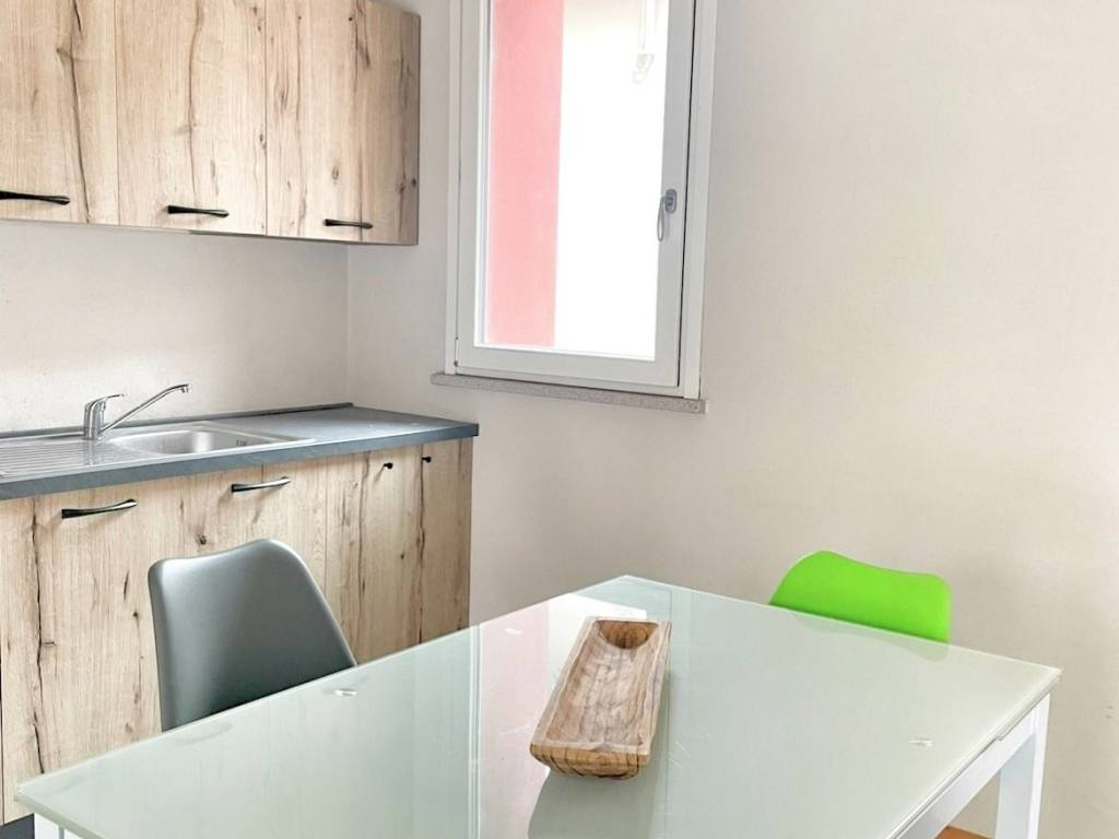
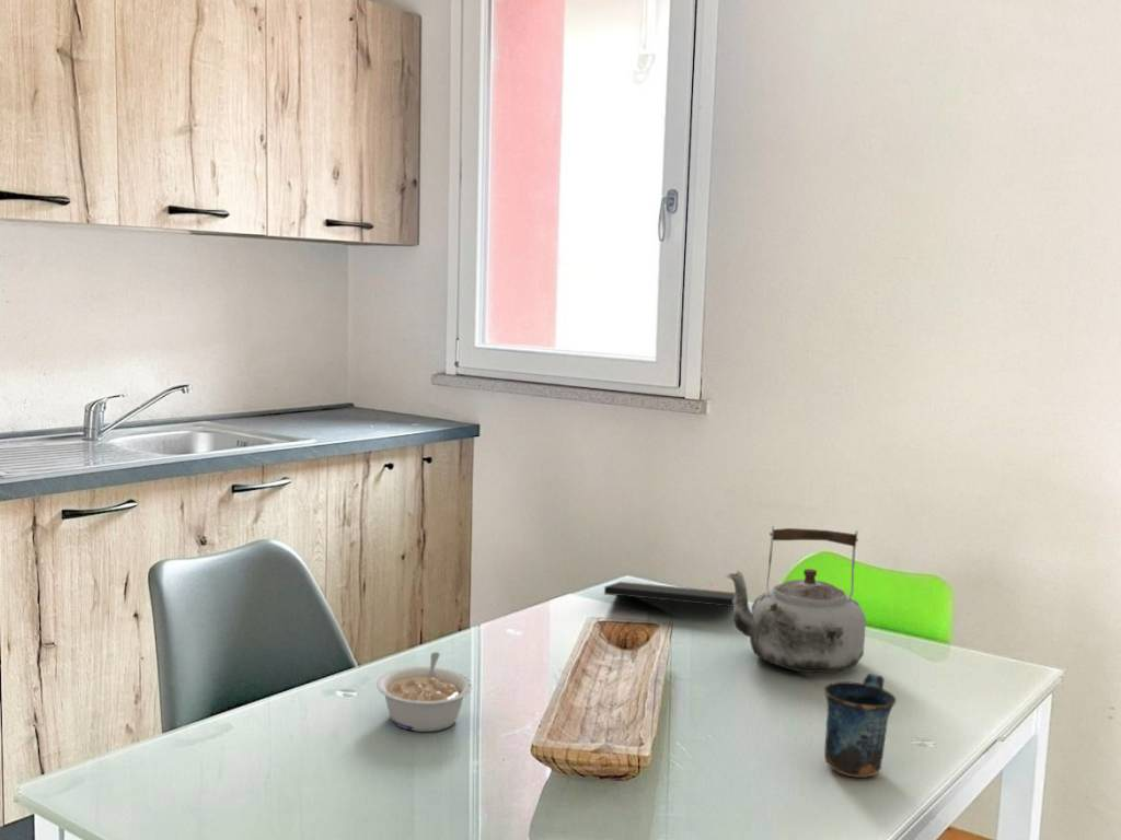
+ notepad (673, 593)
+ mug (866, 725)
+ kettle (795, 593)
+ legume (421, 696)
